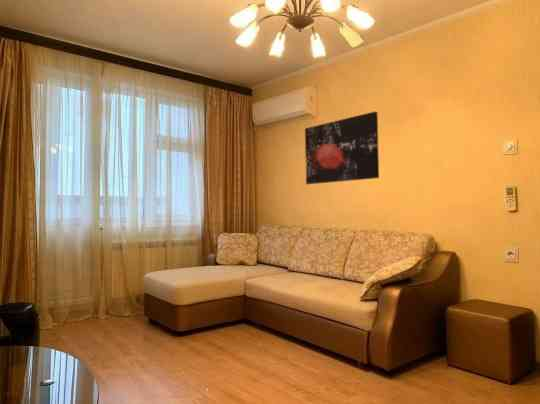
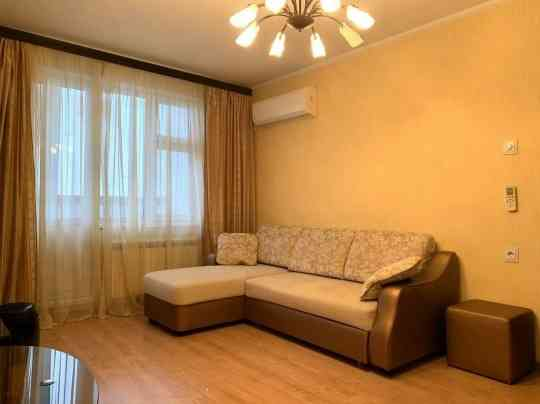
- wall art (338, 151)
